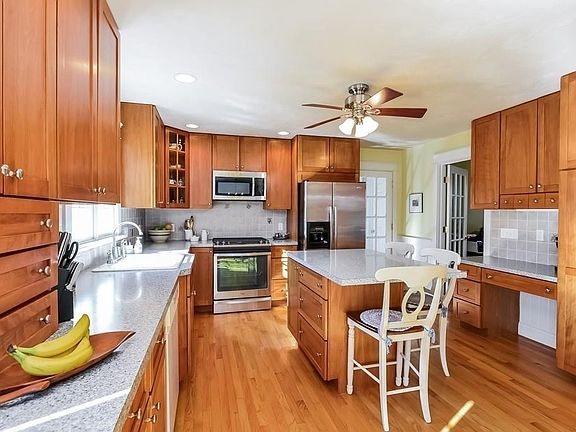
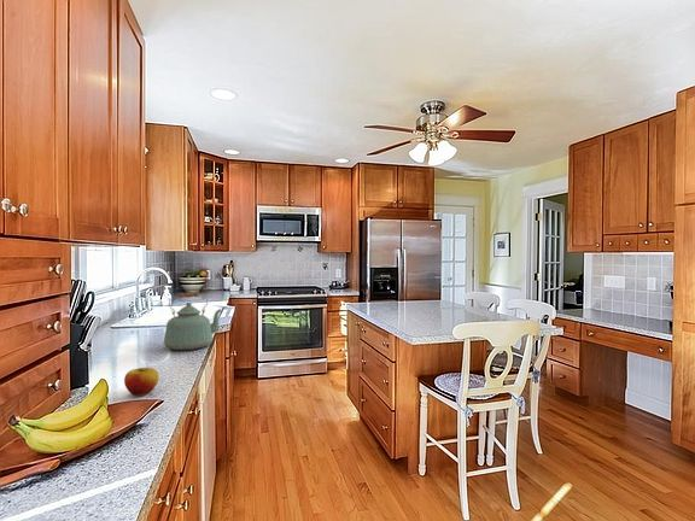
+ kettle (193, 318)
+ apple (141, 380)
